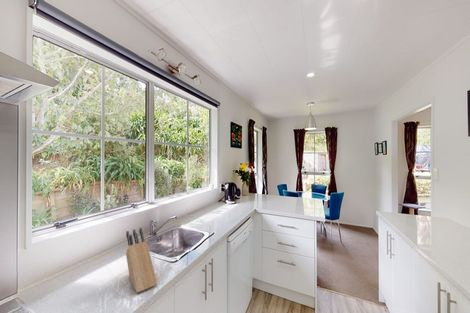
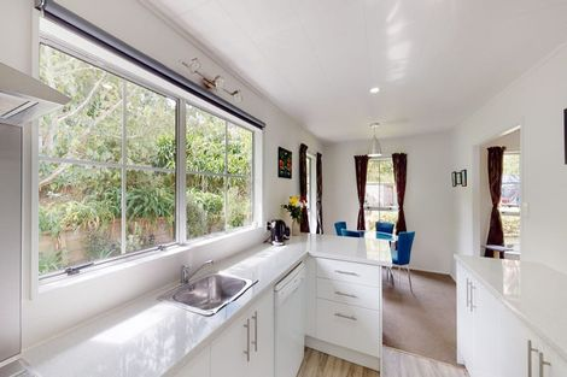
- knife block (139, 255)
